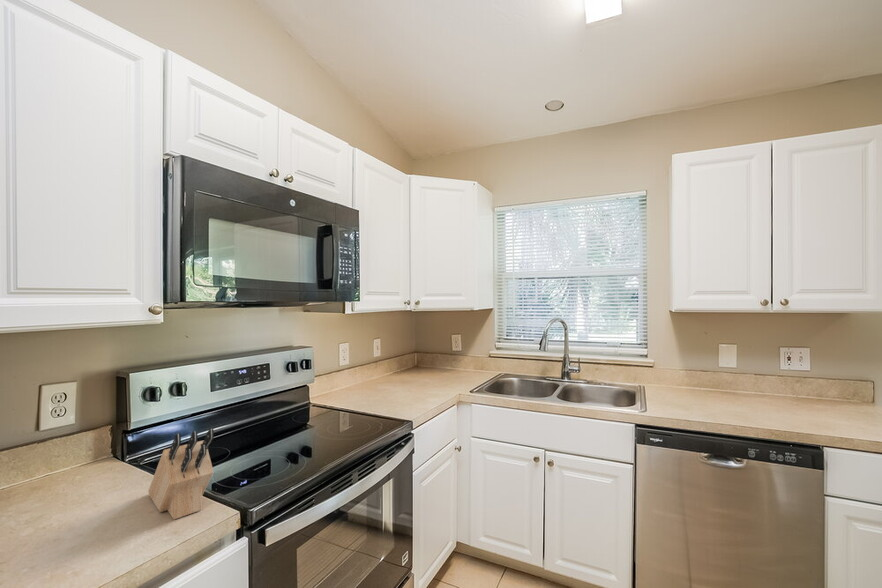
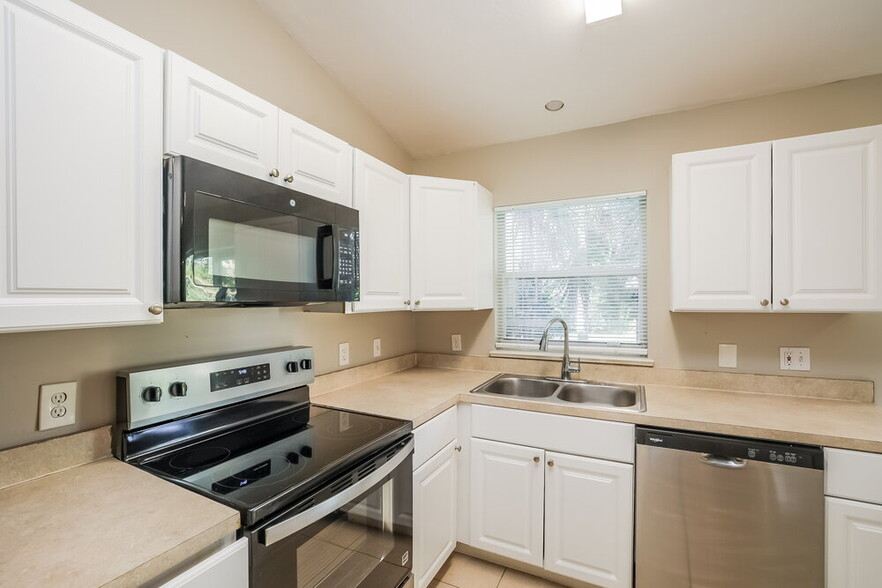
- knife block (181, 463)
